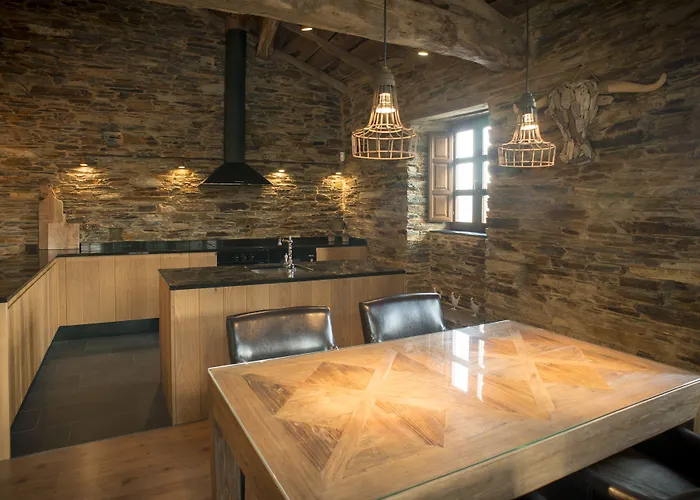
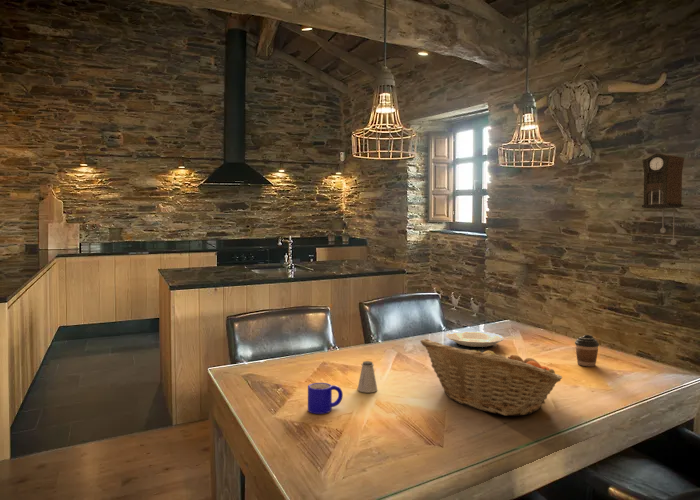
+ saltshaker (367, 375)
+ fruit basket (486, 369)
+ pendulum clock (662, 199)
+ mug (325, 397)
+ coffee cup (586, 350)
+ plate (474, 340)
